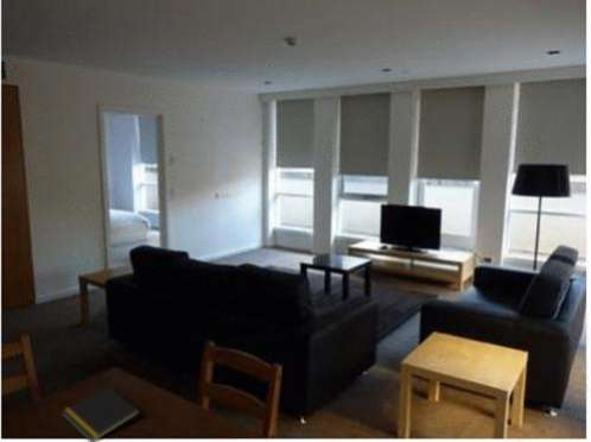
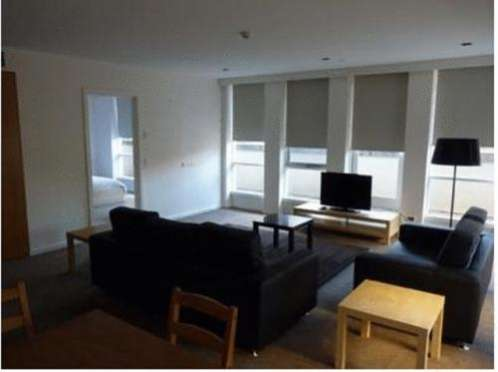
- notepad (100, 412)
